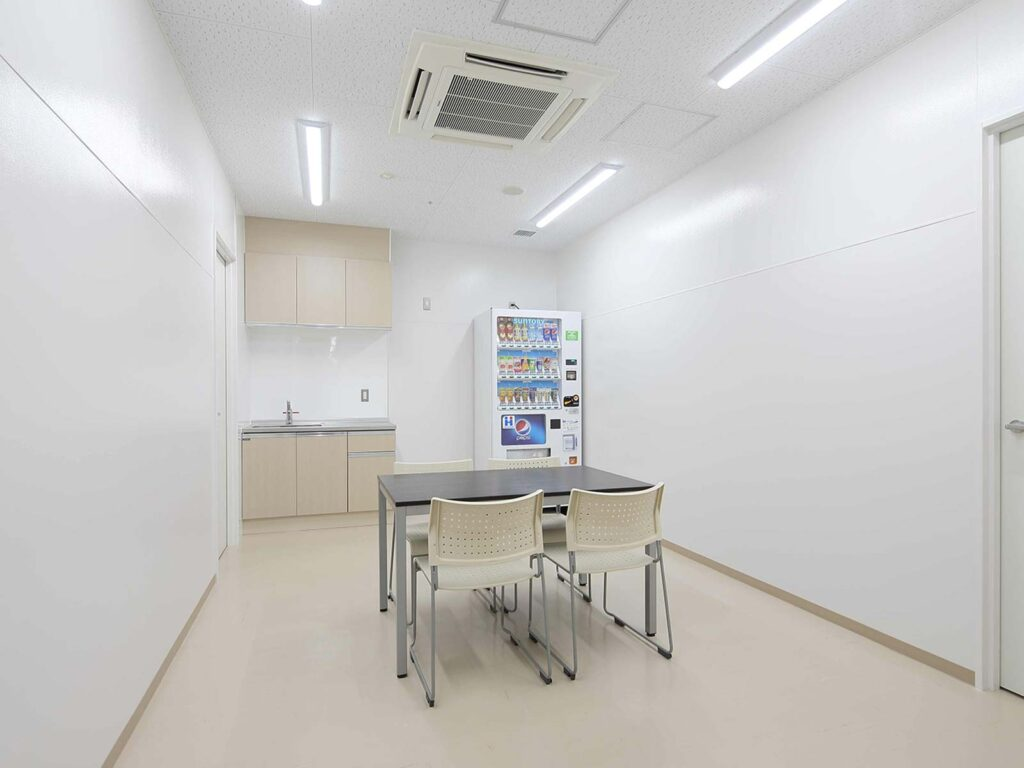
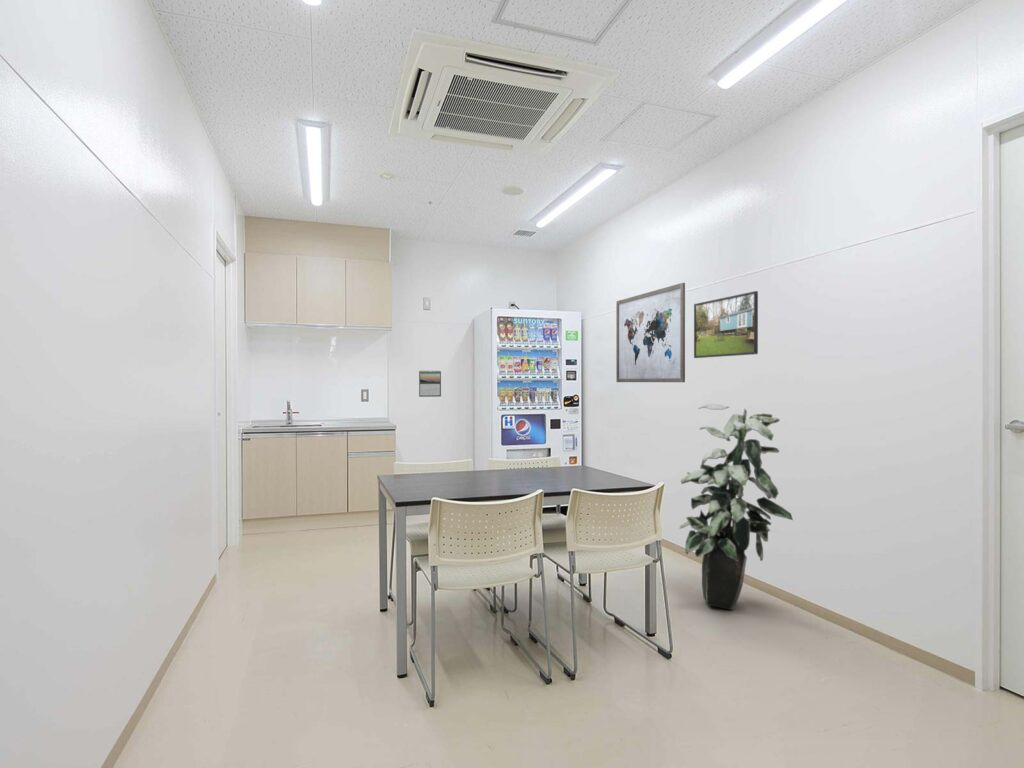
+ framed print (723, 327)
+ indoor plant (727, 503)
+ wall art (647, 337)
+ calendar (430, 383)
